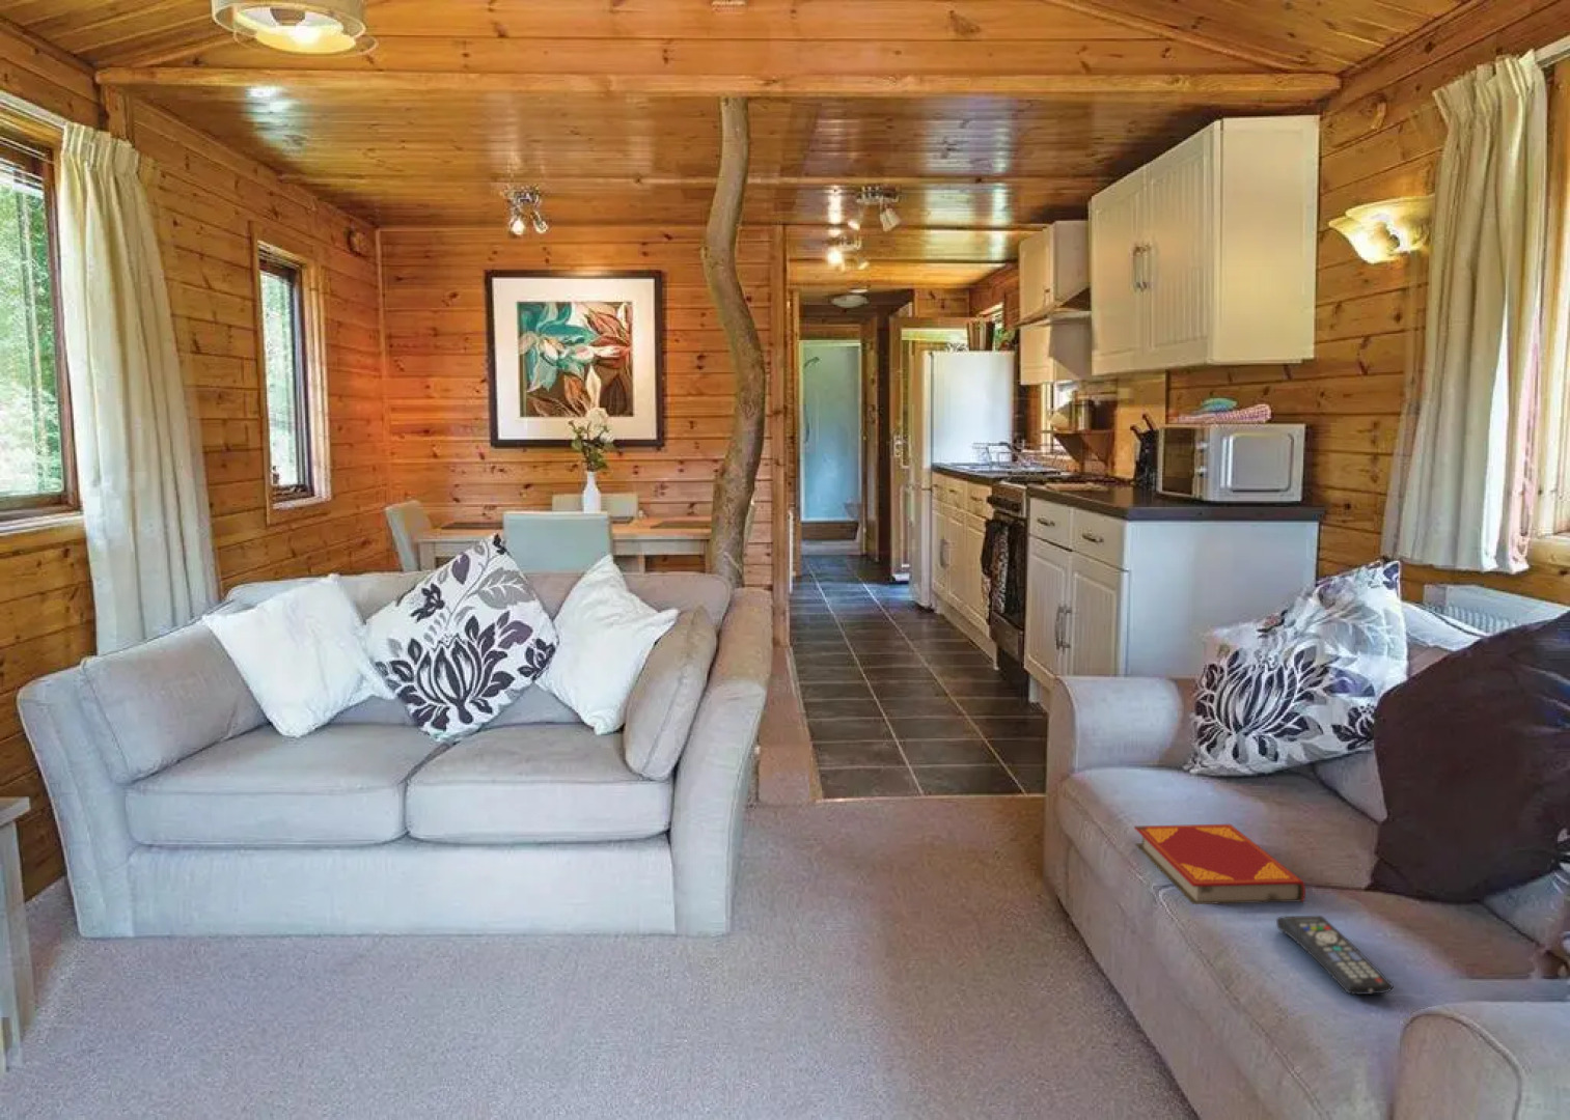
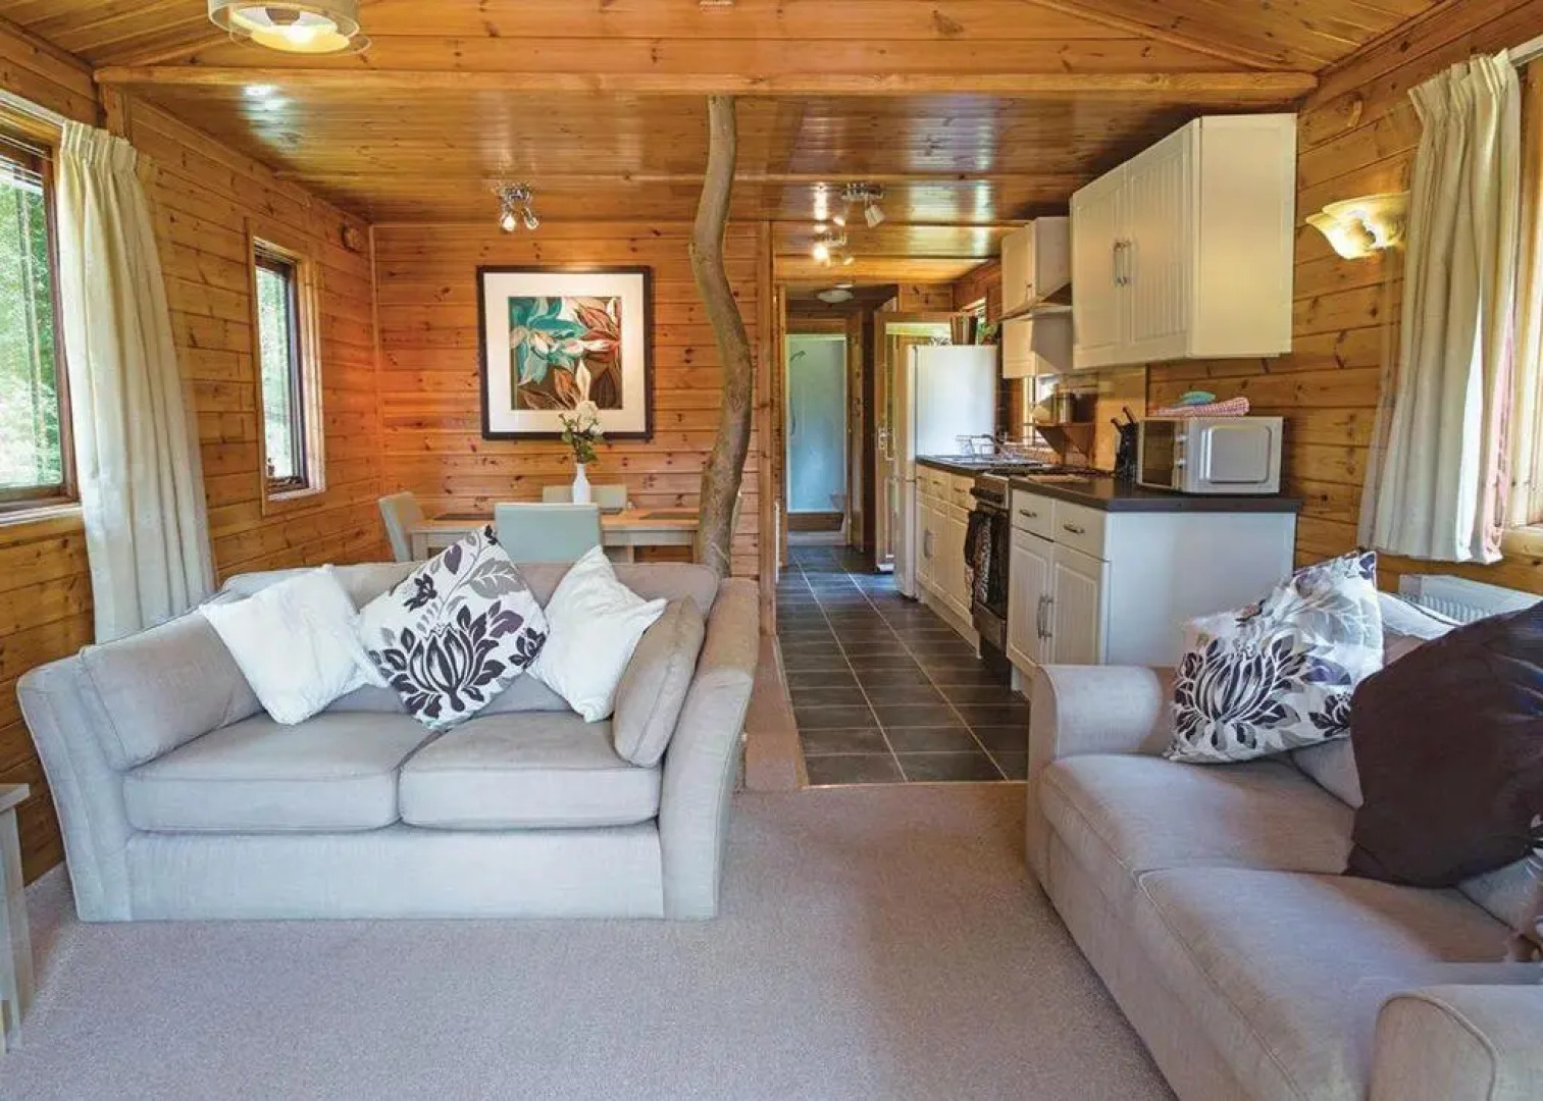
- hardback book (1214, 862)
- remote control (1329, 950)
